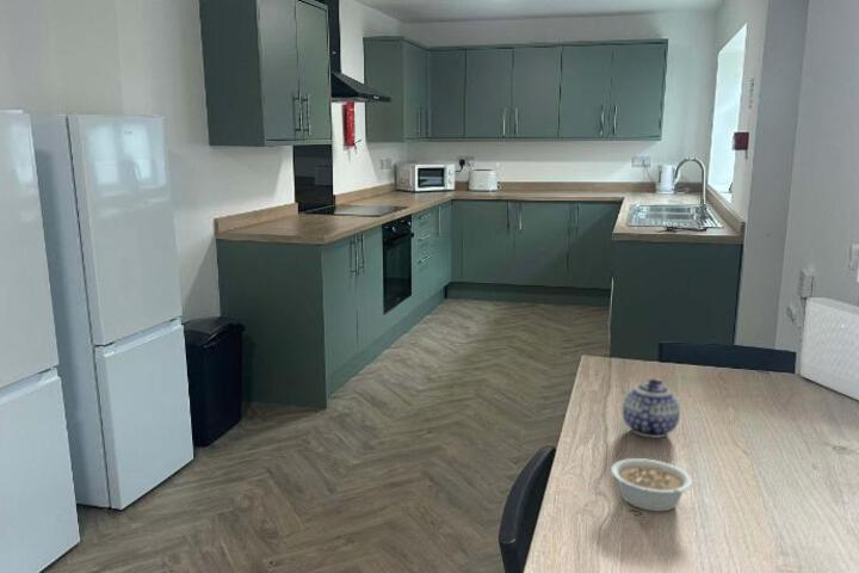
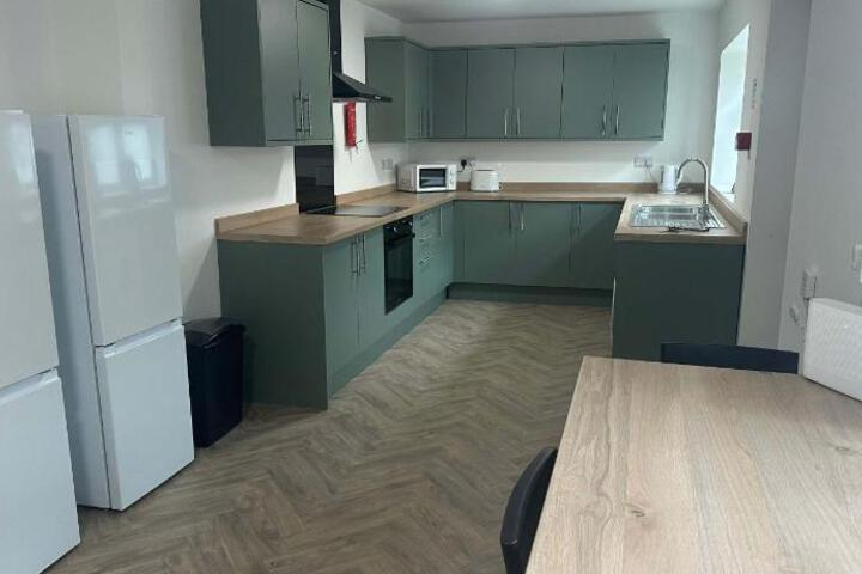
- legume (653, 485)
- teapot (650, 405)
